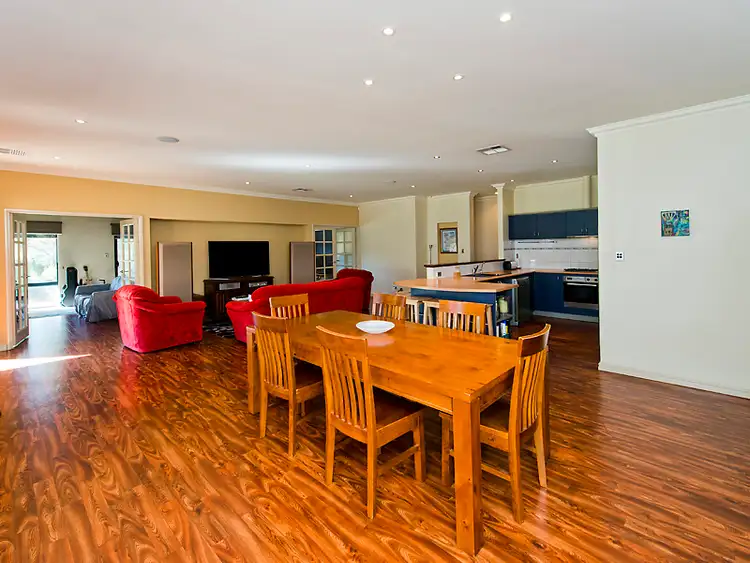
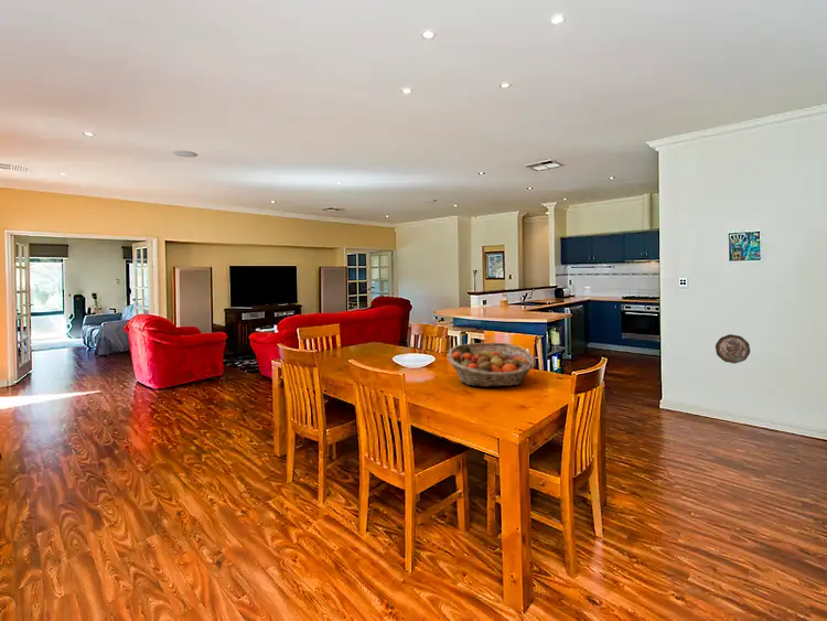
+ decorative plate (732, 349)
+ fruit basket (491, 363)
